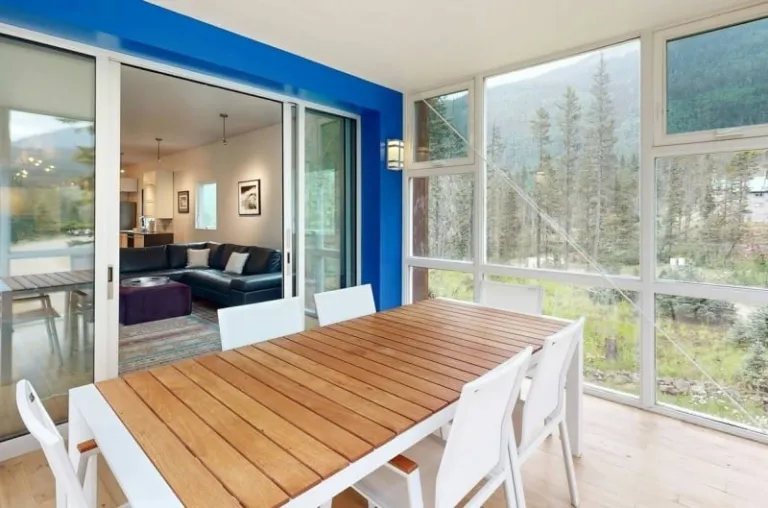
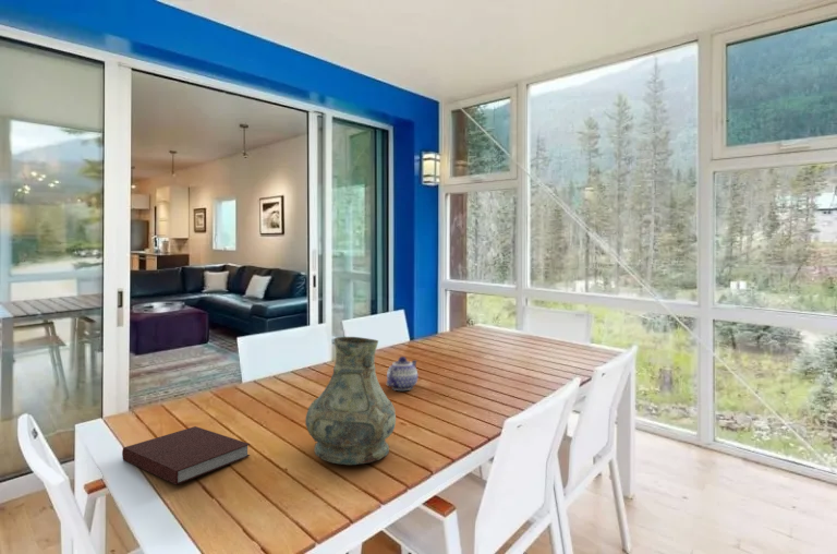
+ notebook (186, 451)
+ vase (351, 395)
+ teapot (402, 372)
